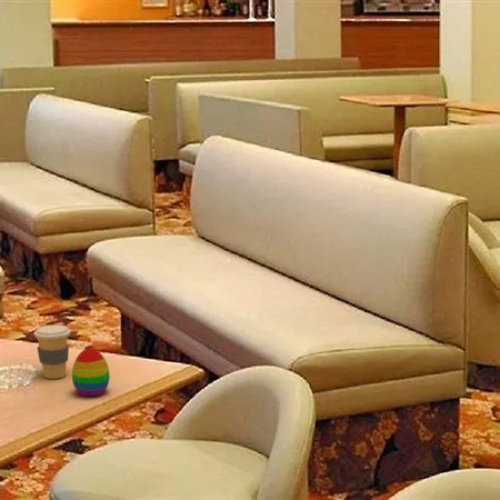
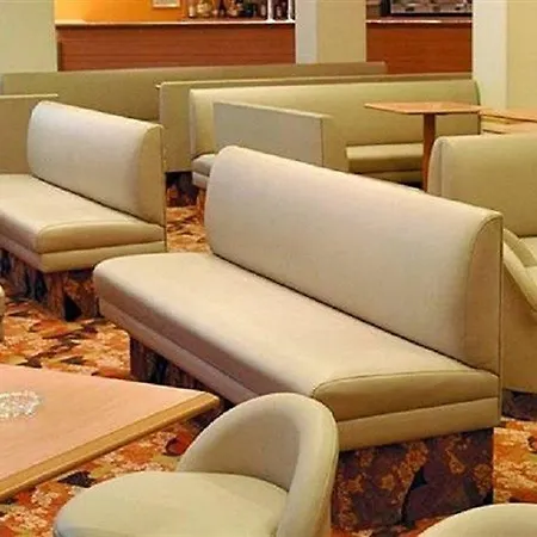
- coffee cup (53, 351)
- decorative egg (90, 370)
